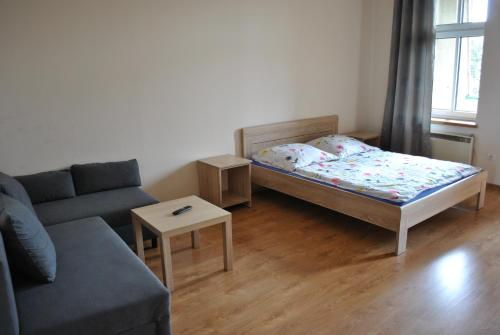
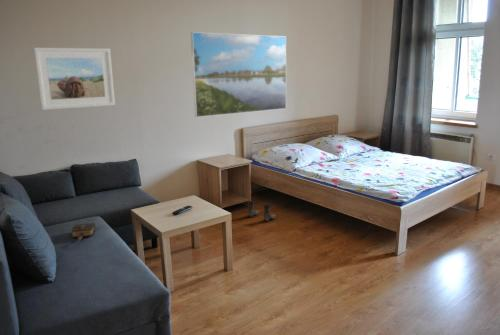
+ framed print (76, 78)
+ boots (264, 210)
+ book (82, 232)
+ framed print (243, 74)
